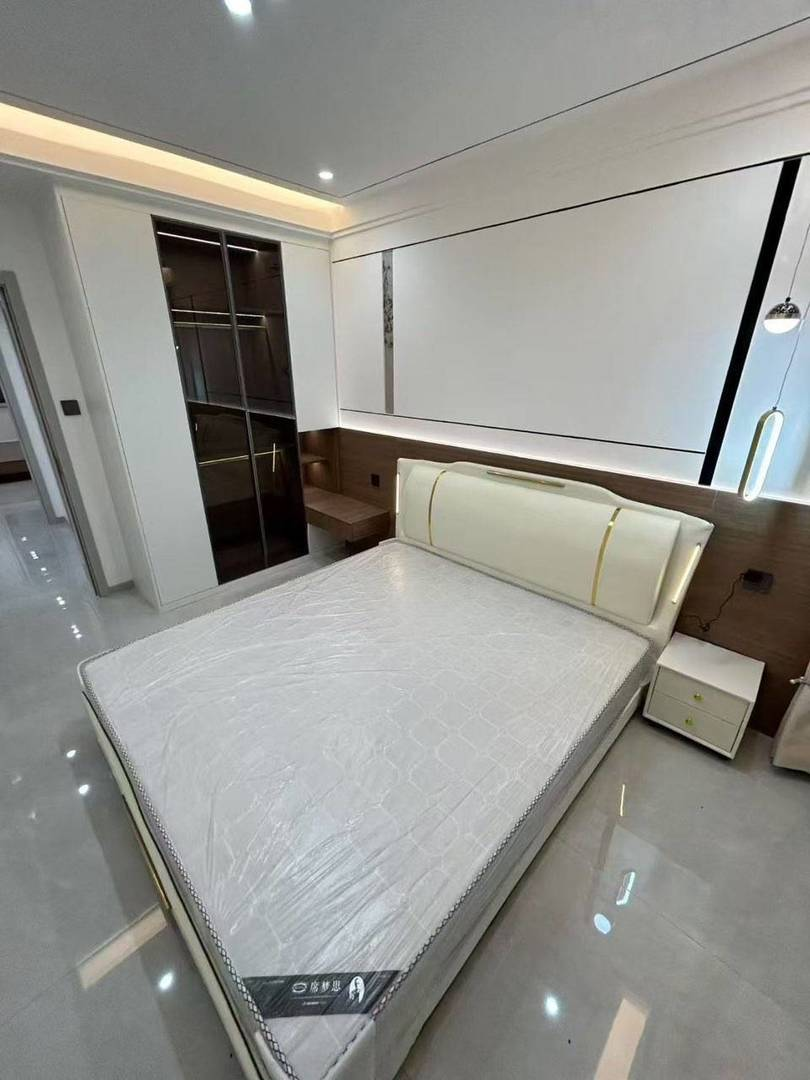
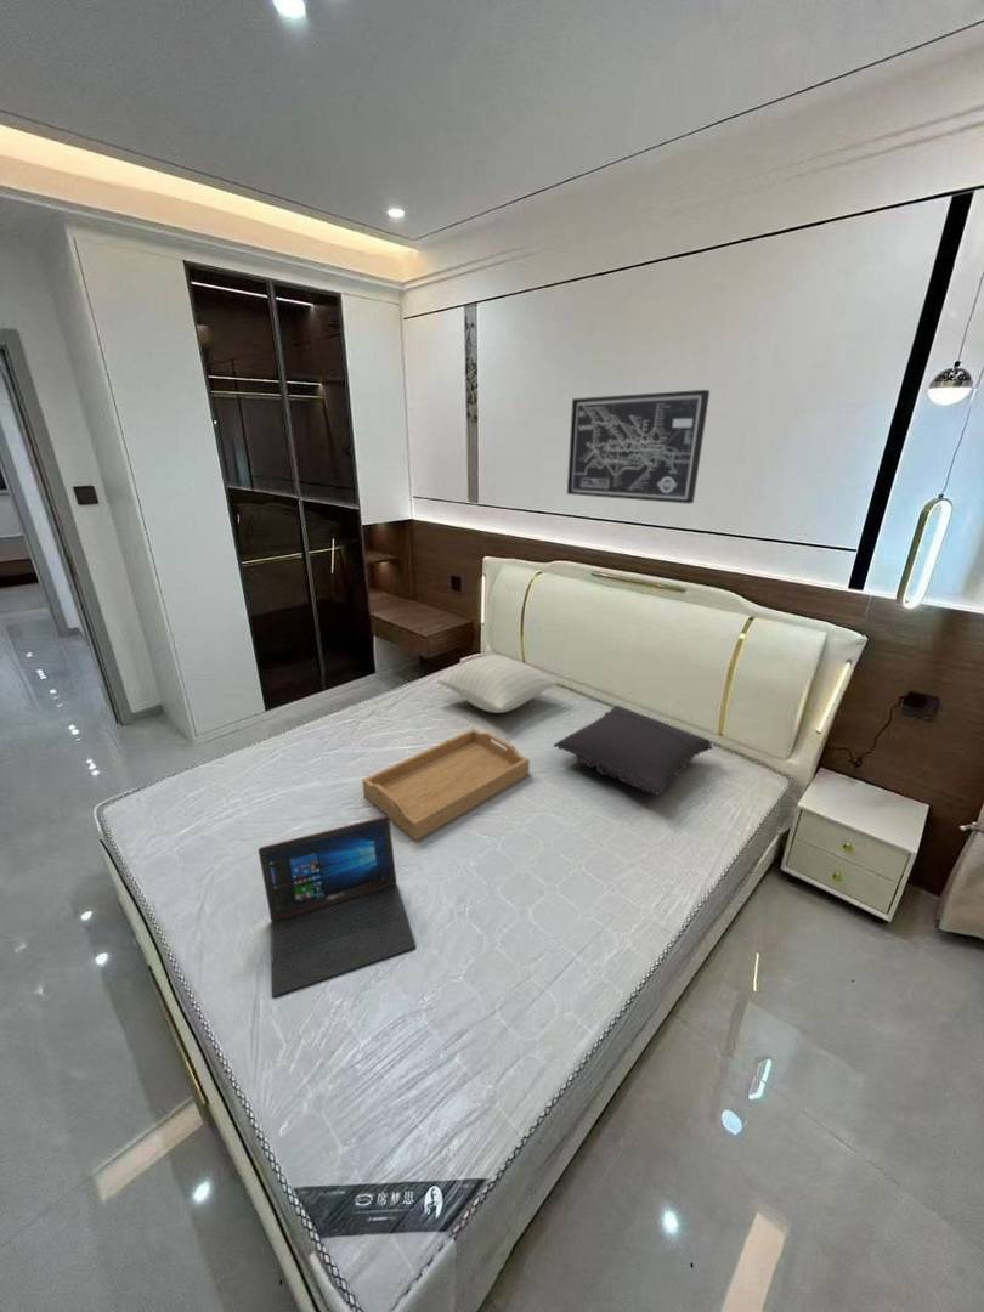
+ pillow (497, 682)
+ pillow (633, 746)
+ laptop (337, 898)
+ serving tray (448, 774)
+ wall art (629, 448)
